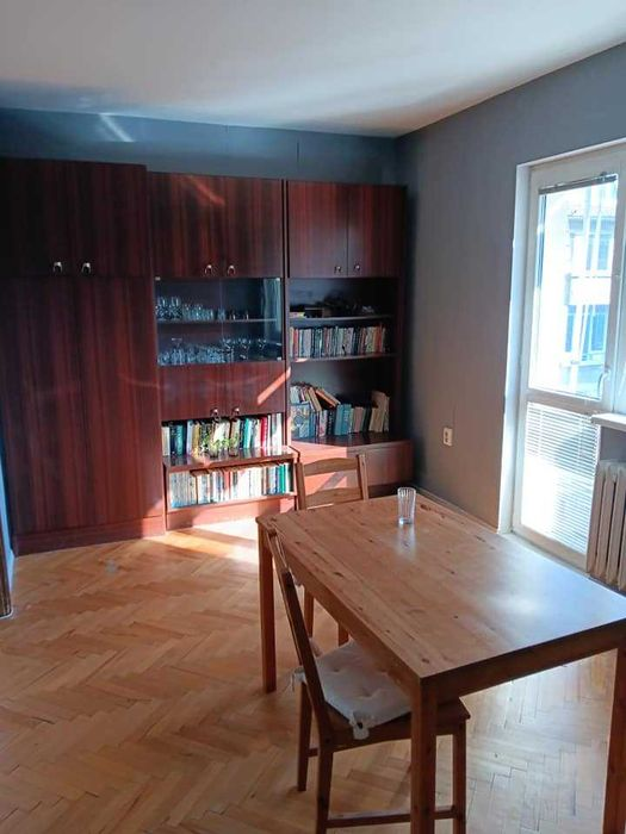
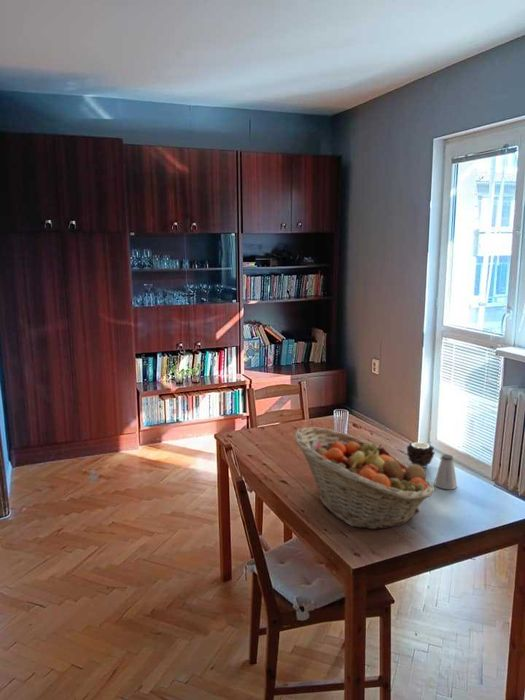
+ fruit basket (360, 471)
+ saltshaker (446, 470)
+ candle (420, 452)
